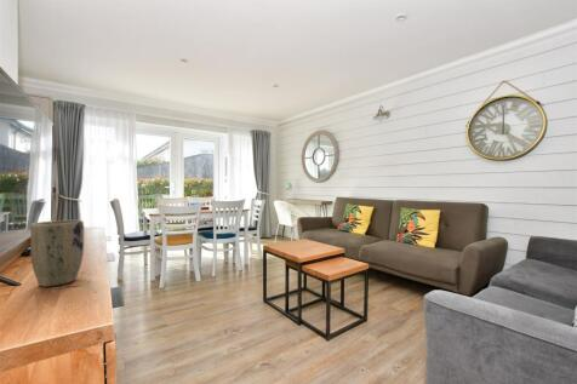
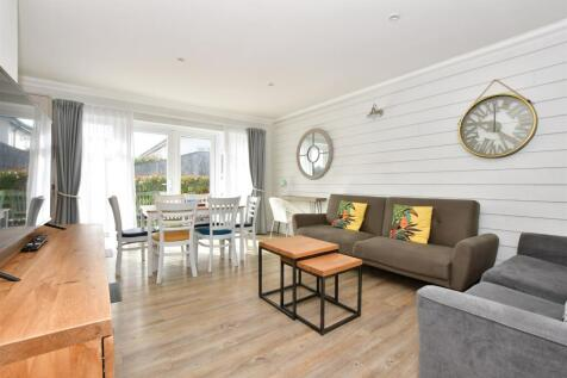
- plant pot (58, 251)
